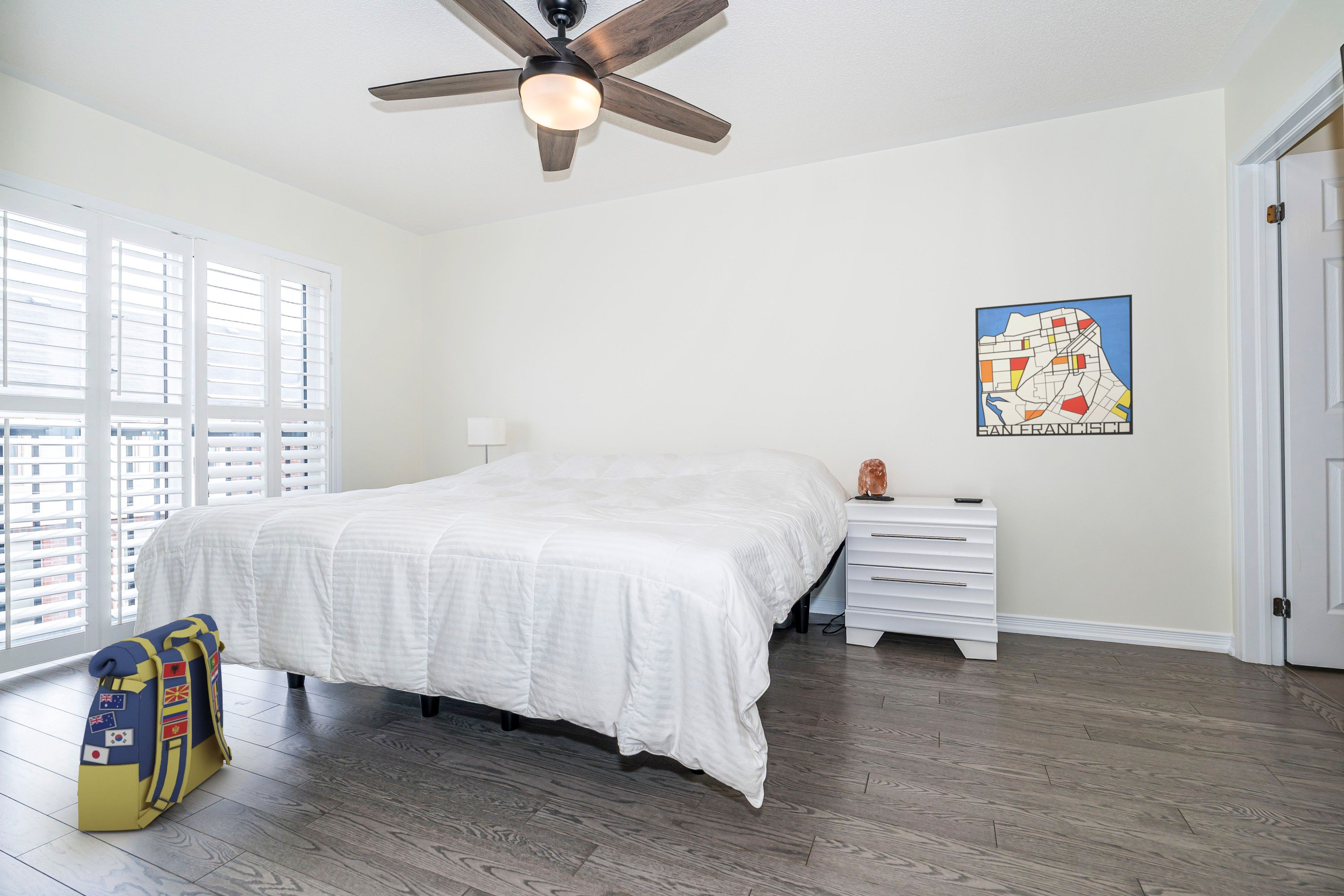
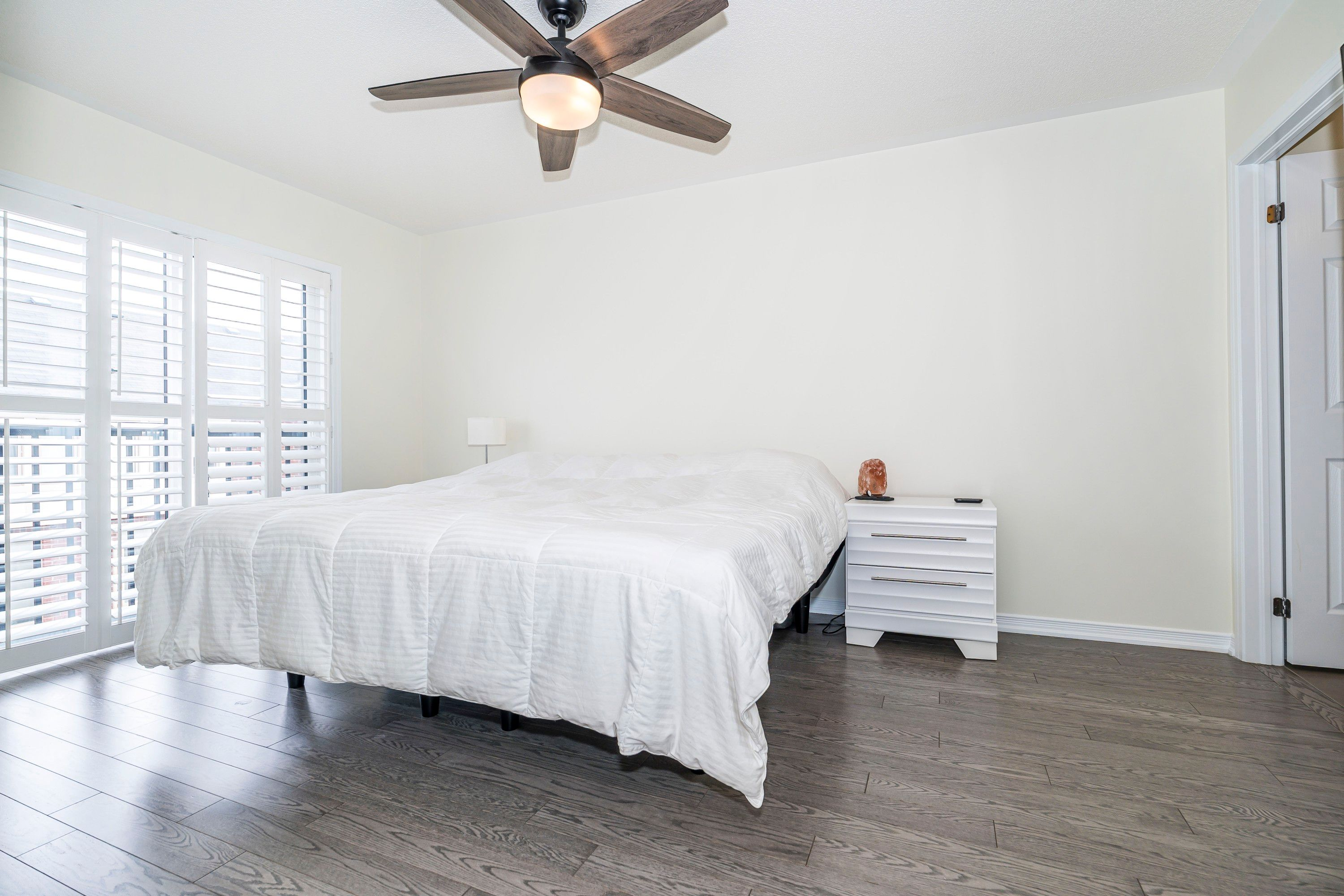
- wall art (1051, 369)
- backpack (163, 712)
